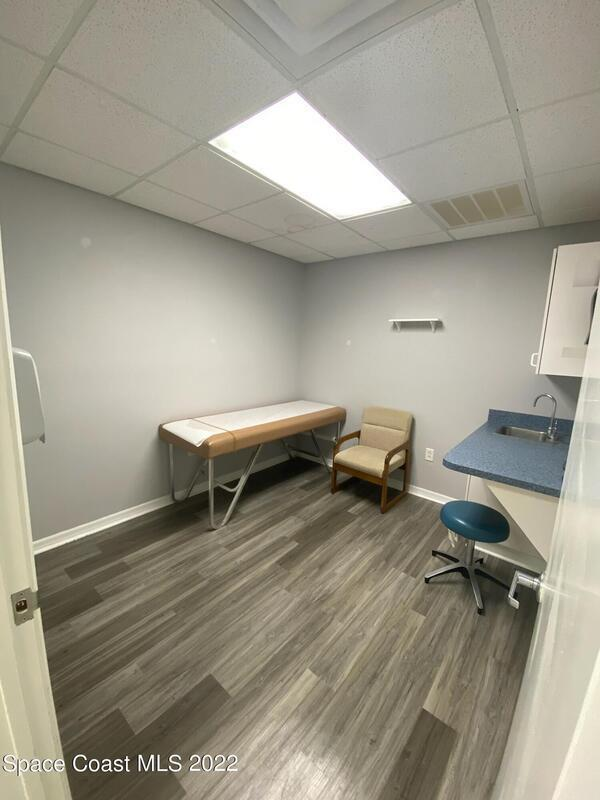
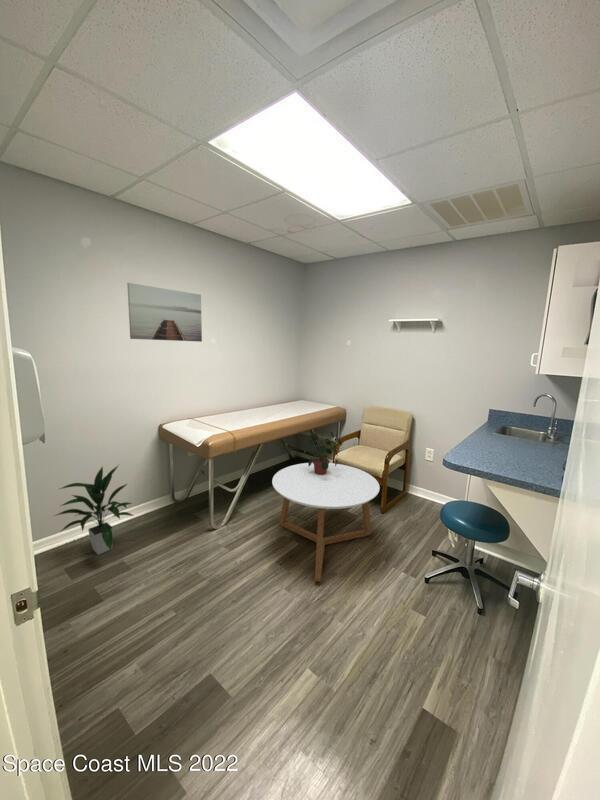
+ indoor plant (98, 511)
+ wall art (168, 315)
+ coffee table (323, 512)
+ potted plant (324, 450)
